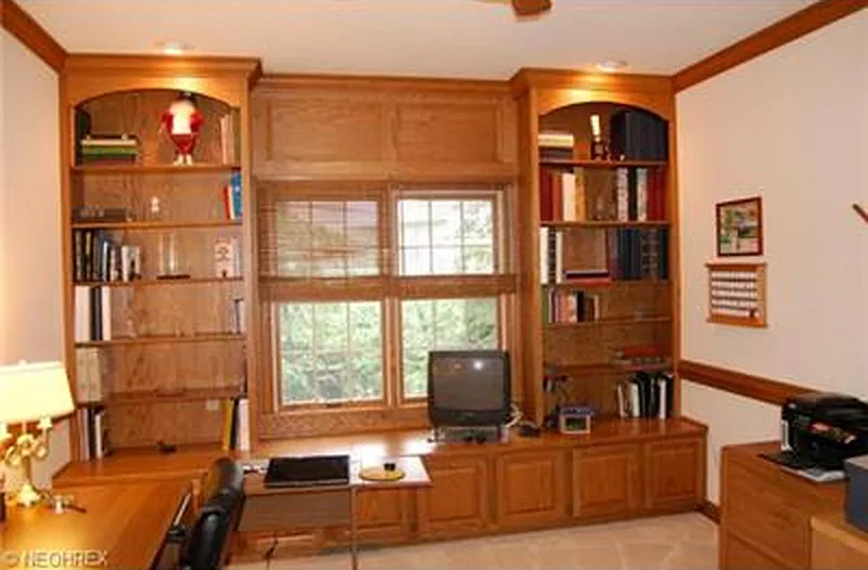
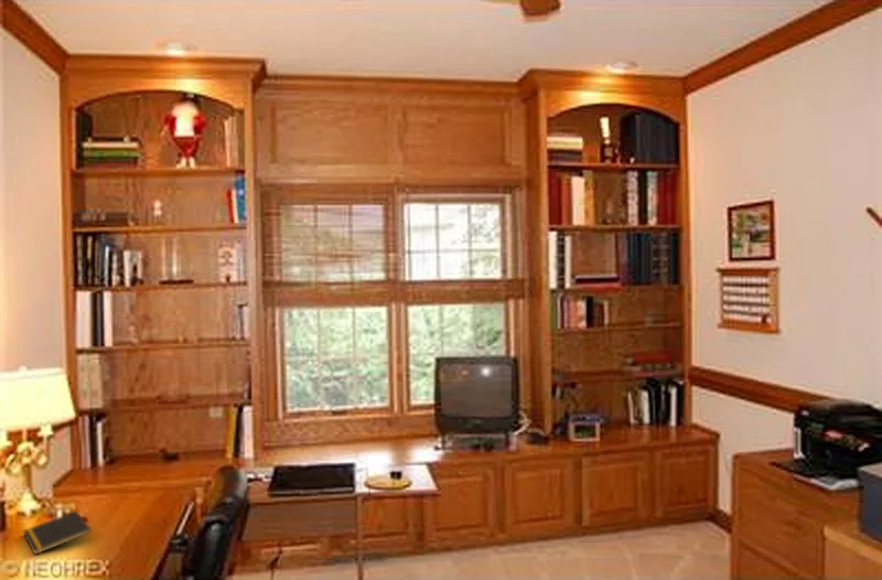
+ notepad (56, 530)
